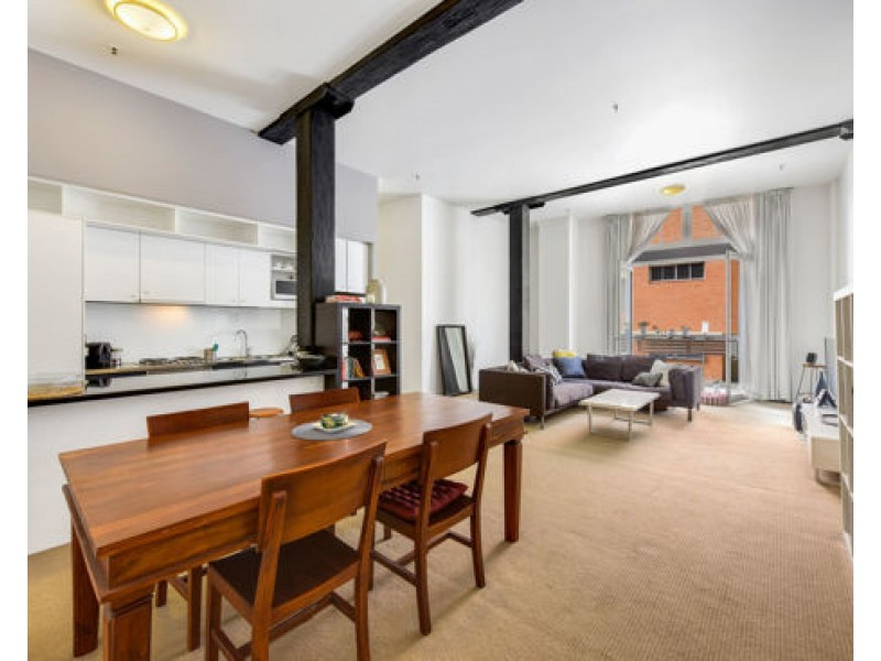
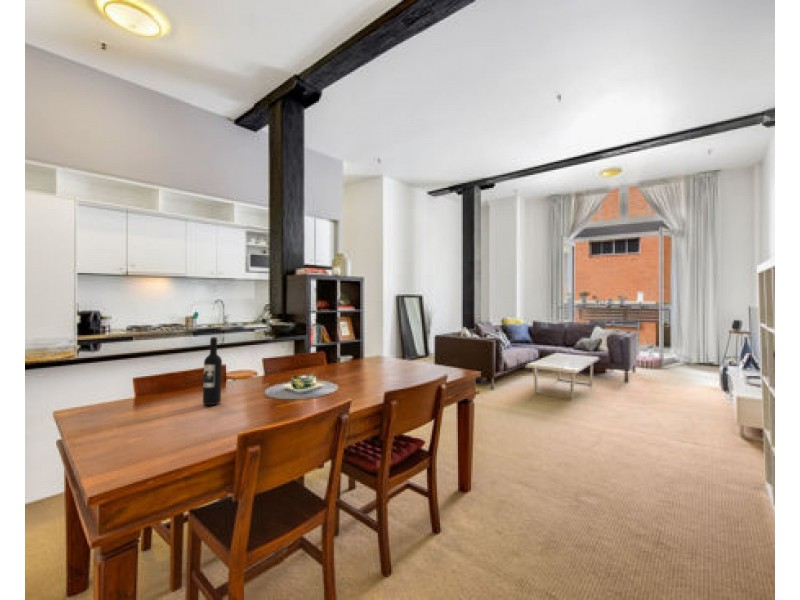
+ wine bottle (212, 370)
